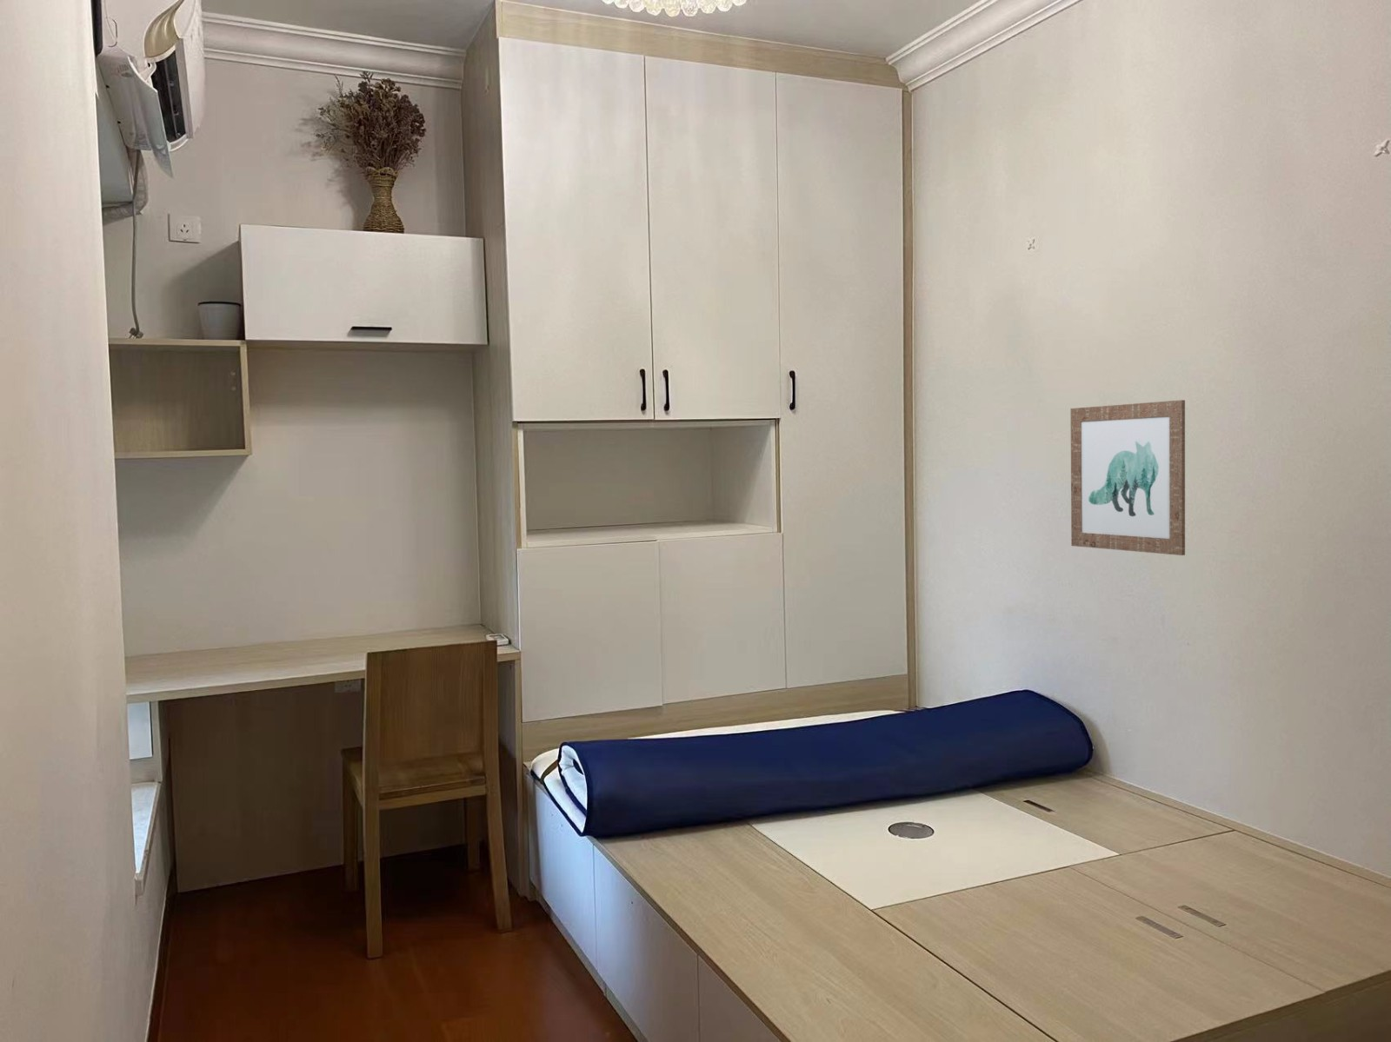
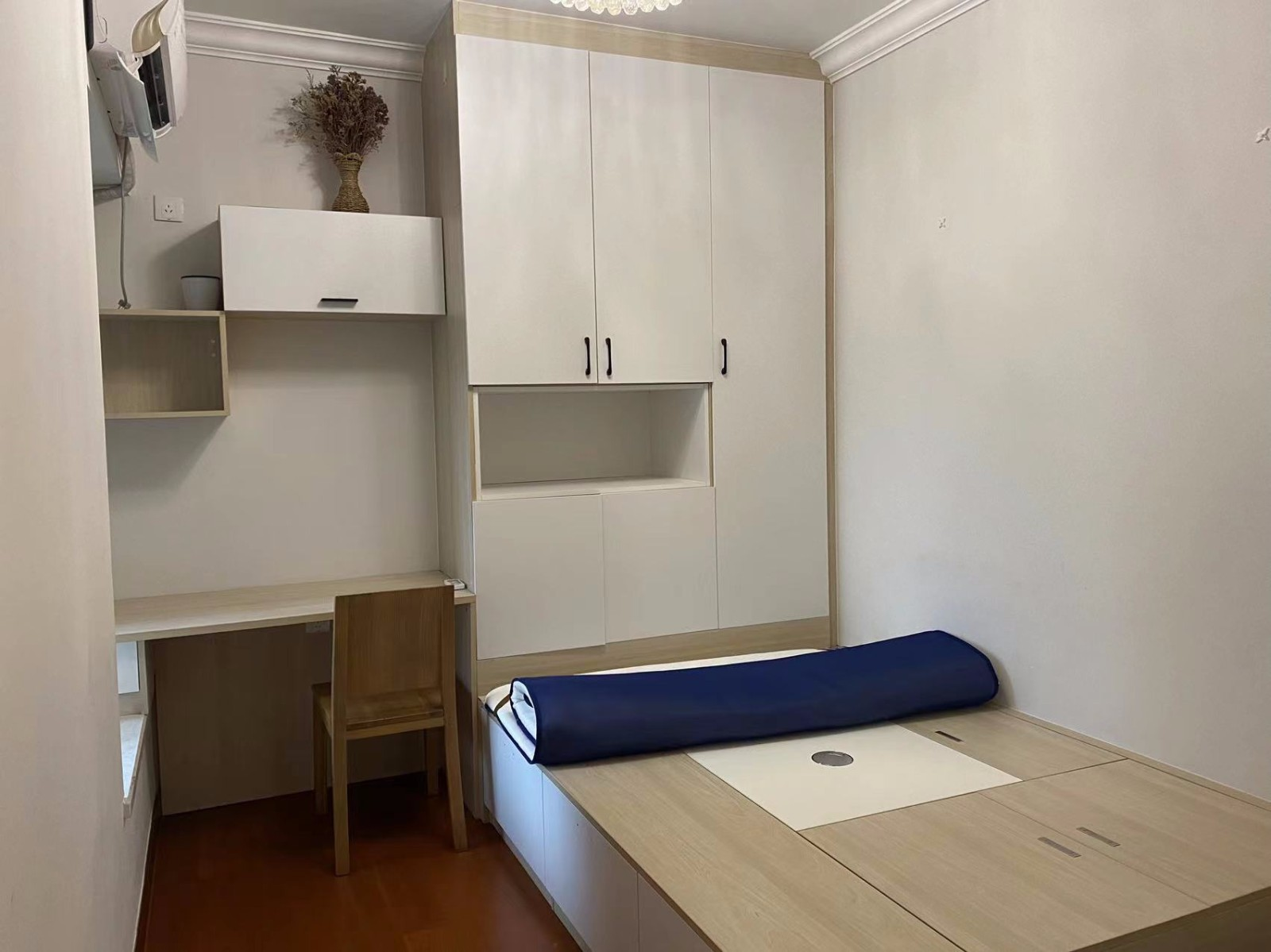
- wall art (1124, 477)
